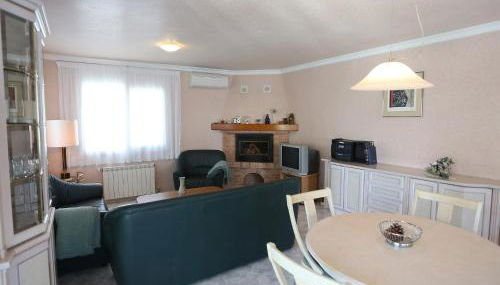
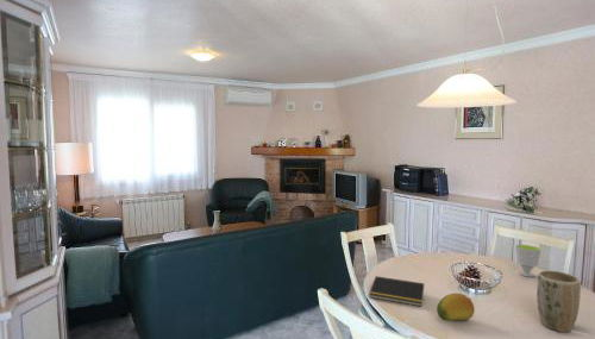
+ plant pot (557, 301)
+ notepad (396, 289)
+ cup (527, 260)
+ fruit (453, 306)
